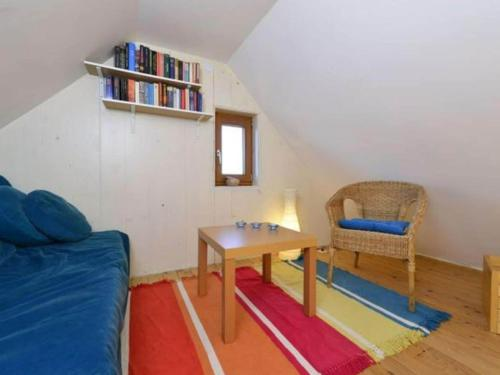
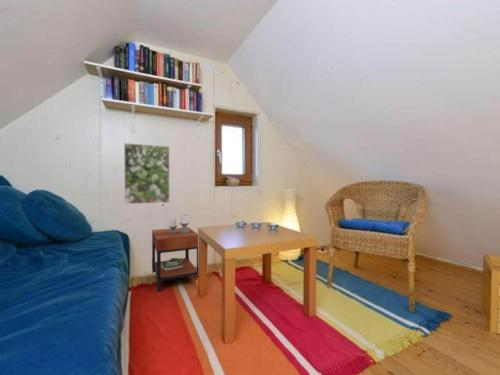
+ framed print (147, 174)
+ side table (174, 246)
